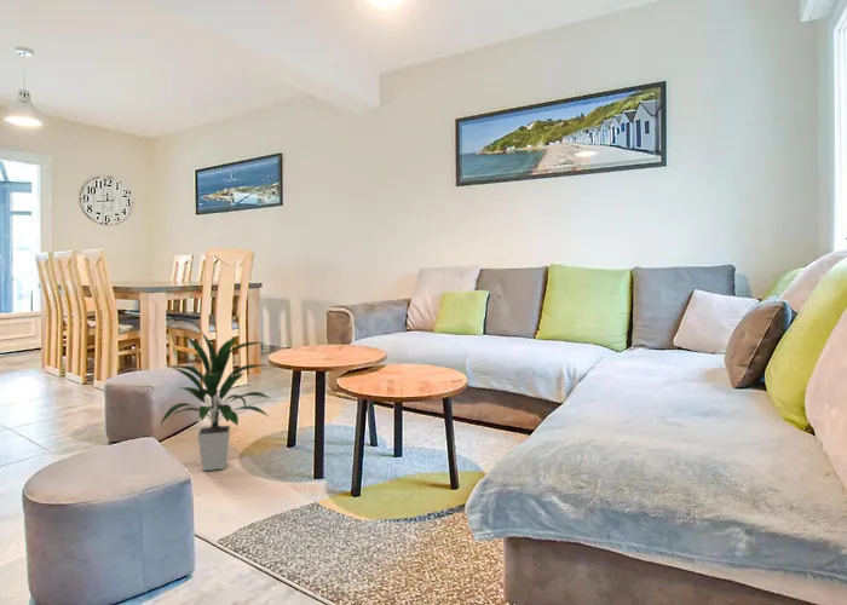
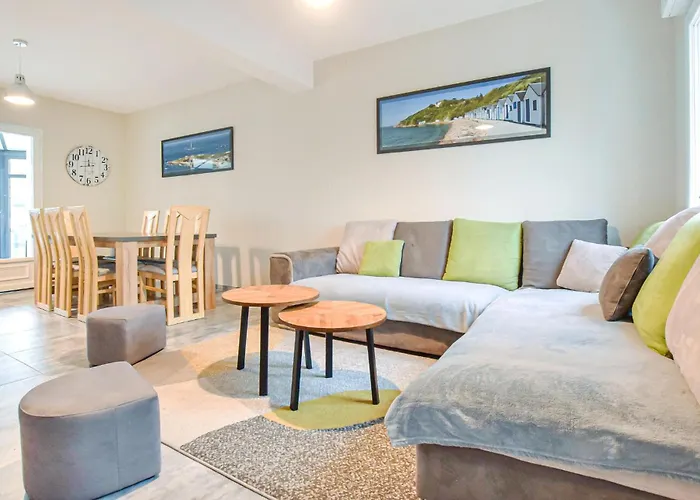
- indoor plant (217, 396)
